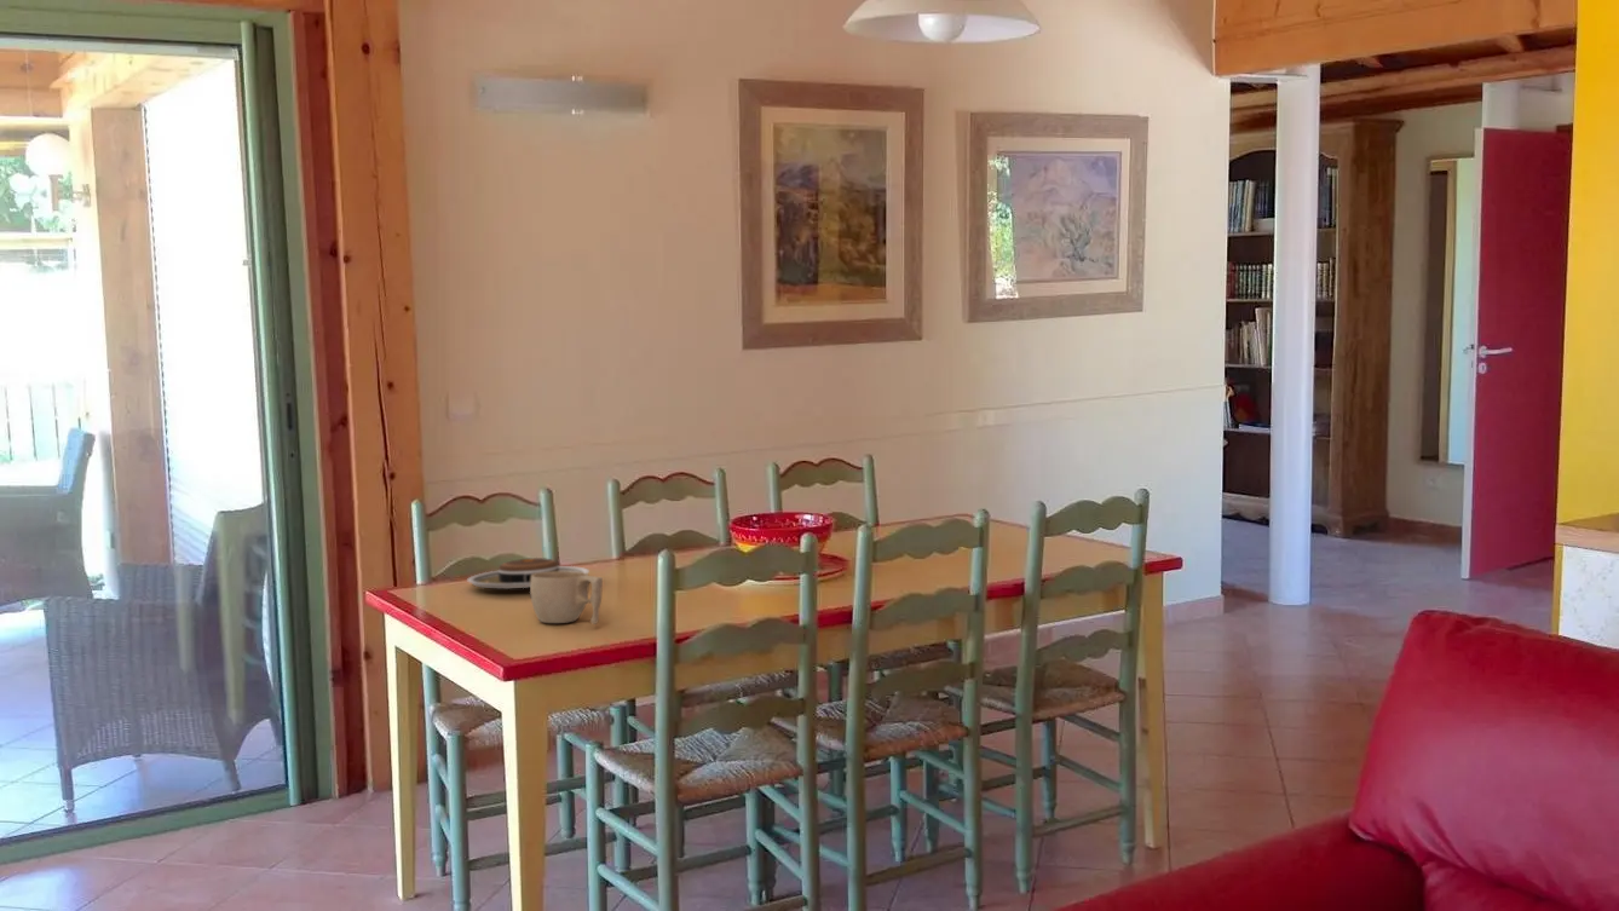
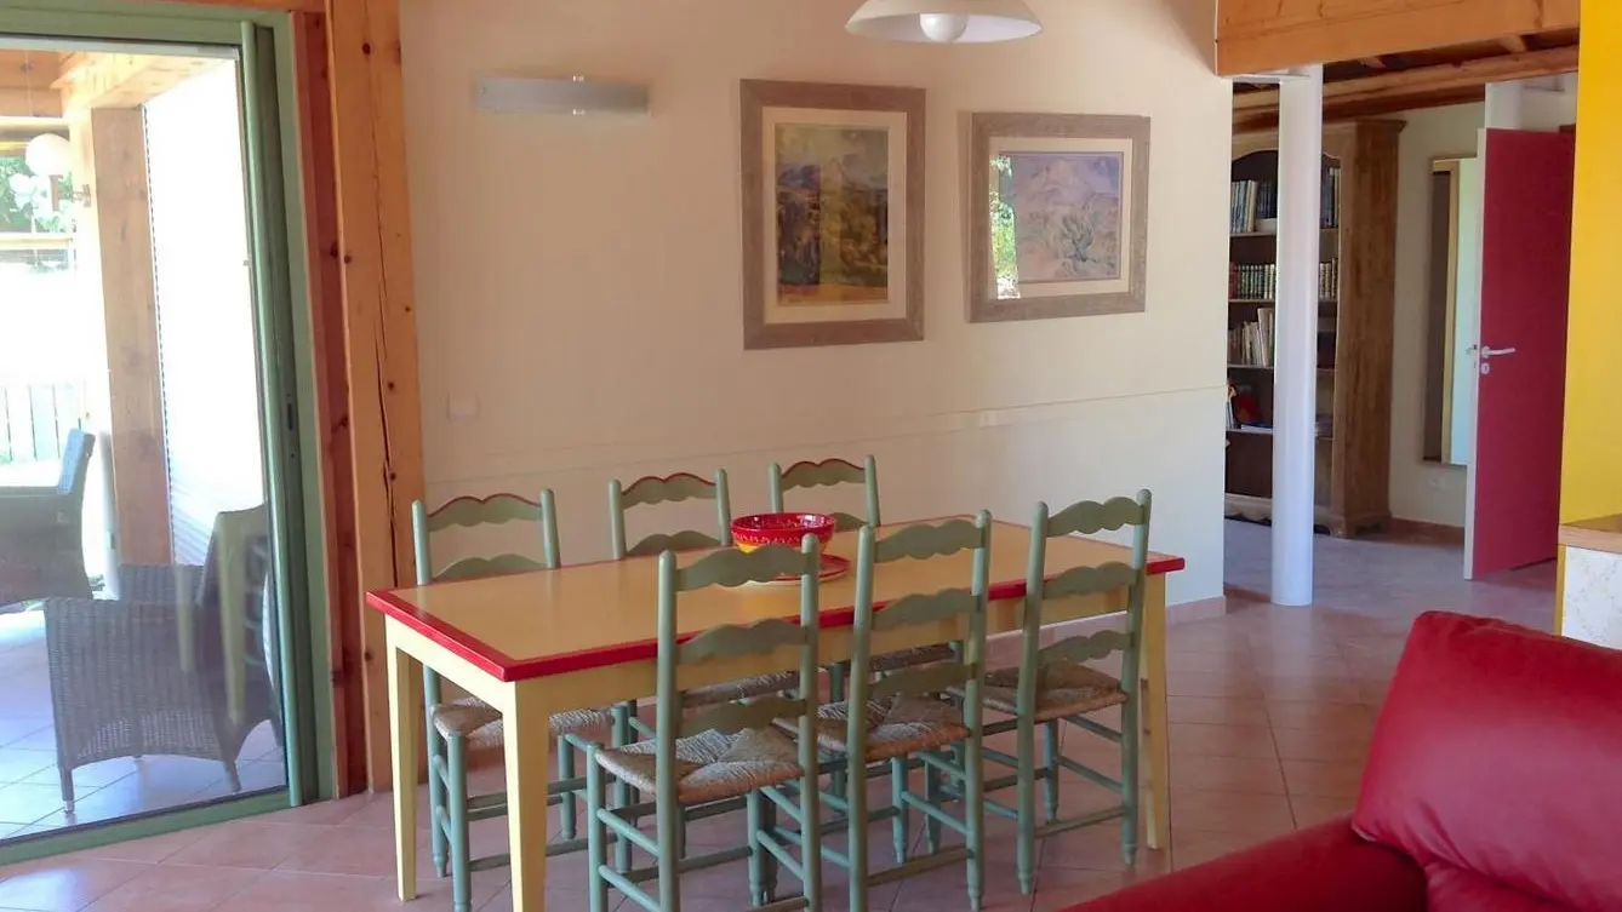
- plate (529, 572)
- cup (567, 598)
